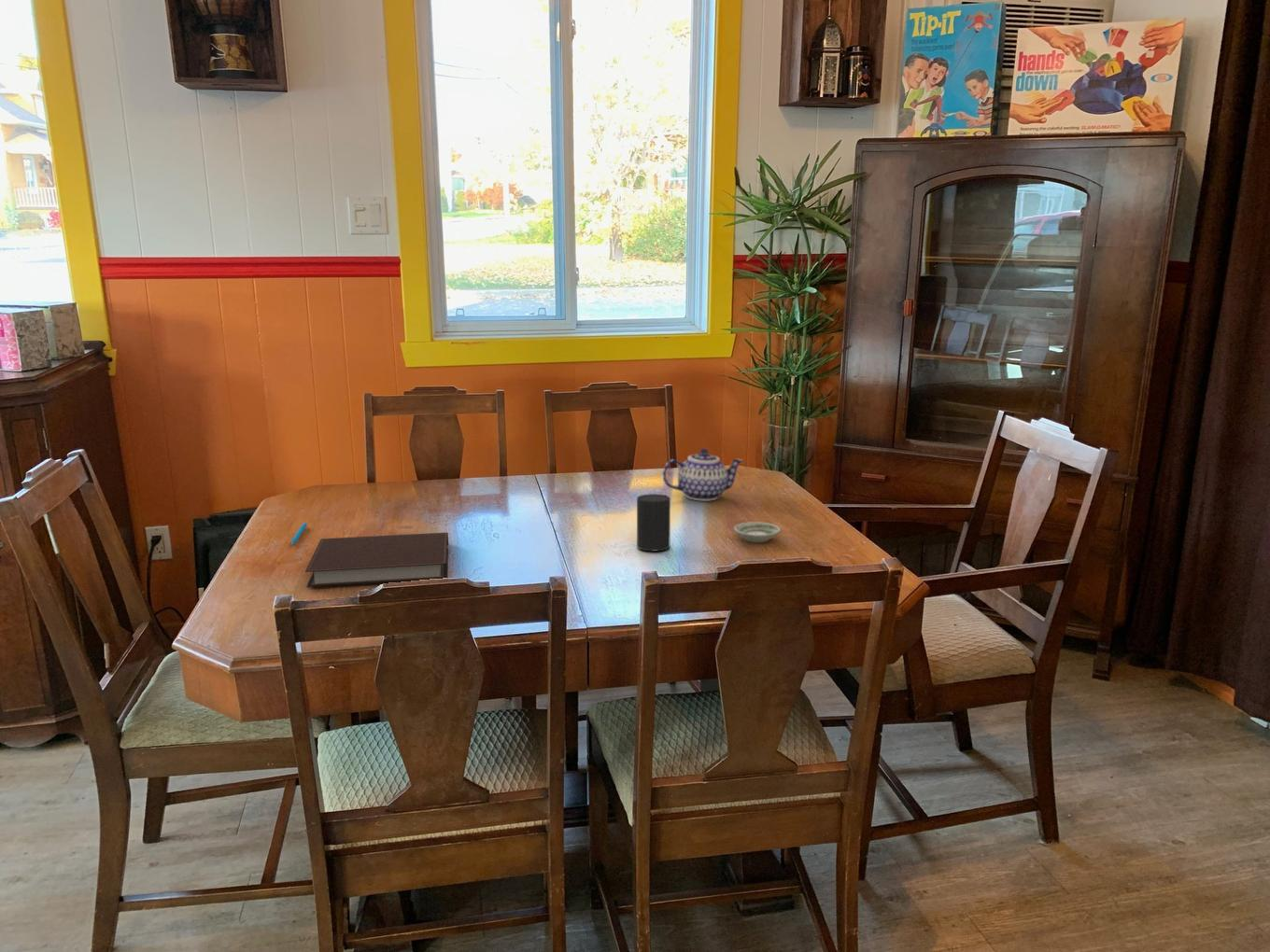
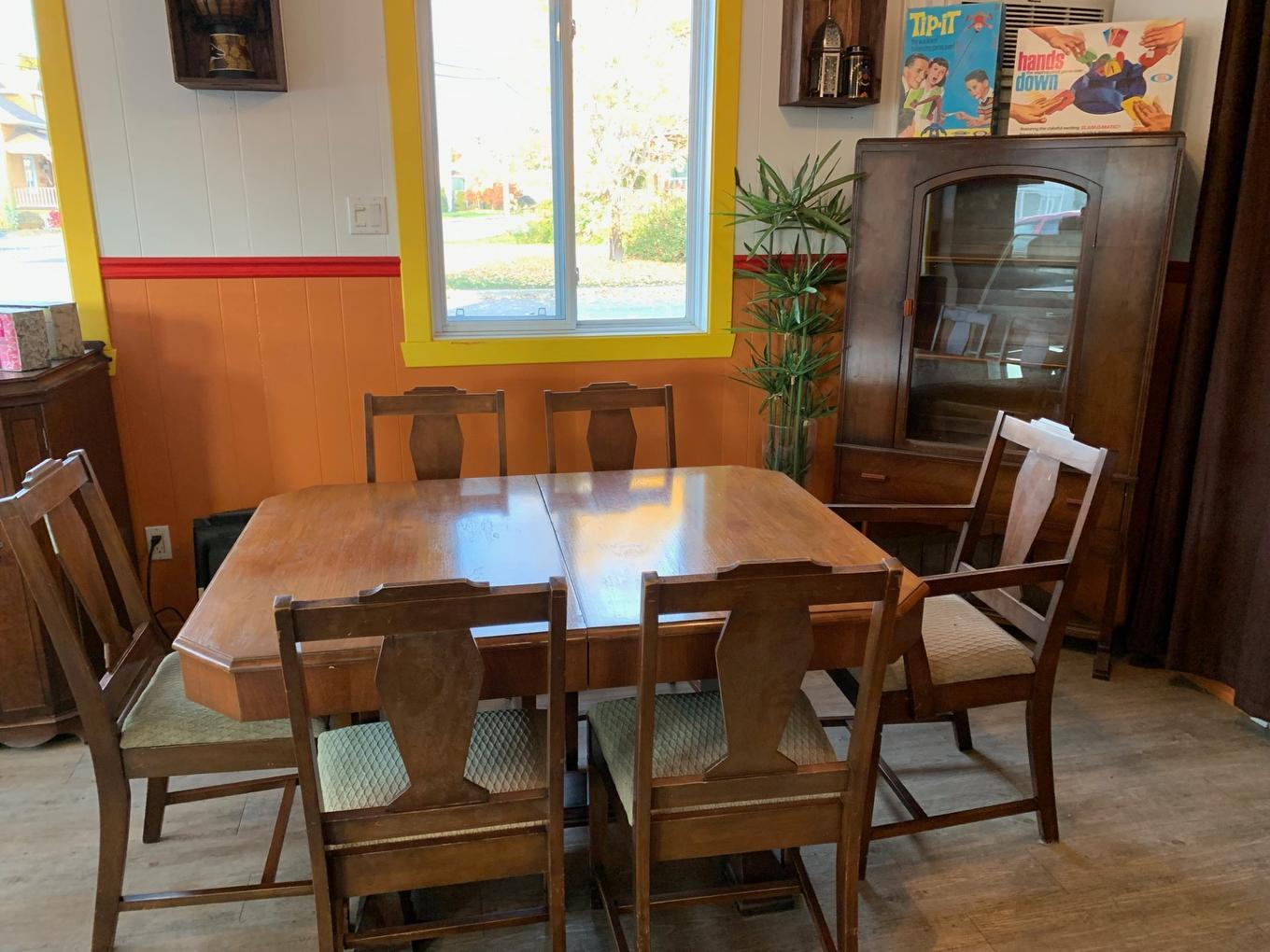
- saucer (756, 533)
- notebook (382, 557)
- teapot (703, 472)
- cup (653, 522)
- pen (299, 533)
